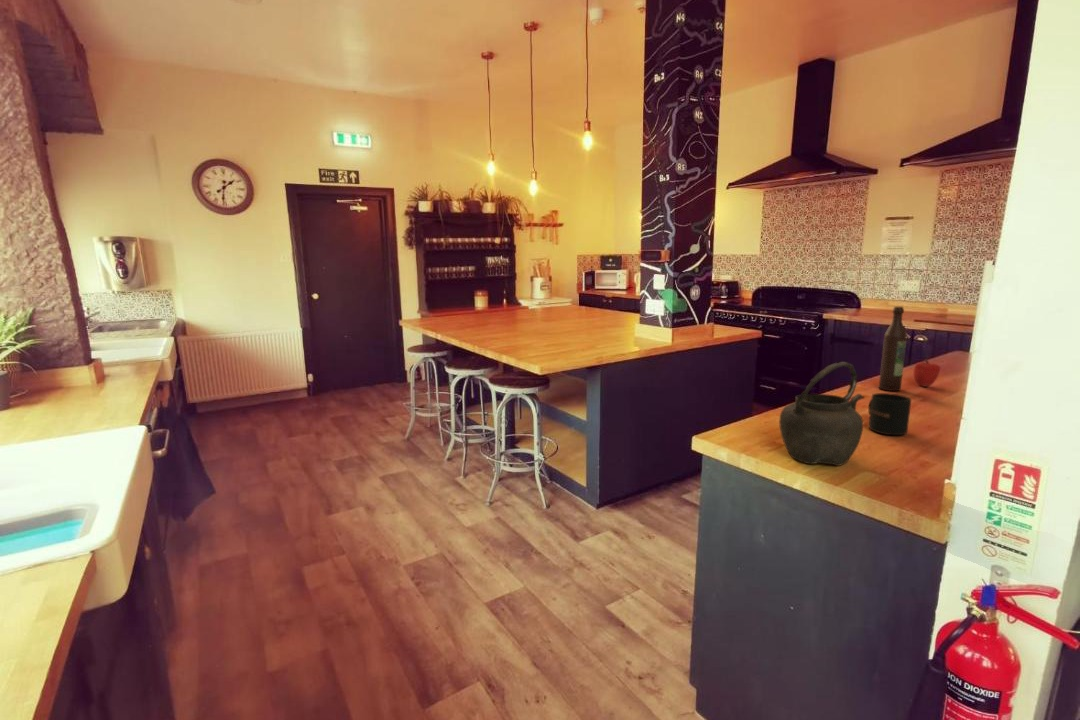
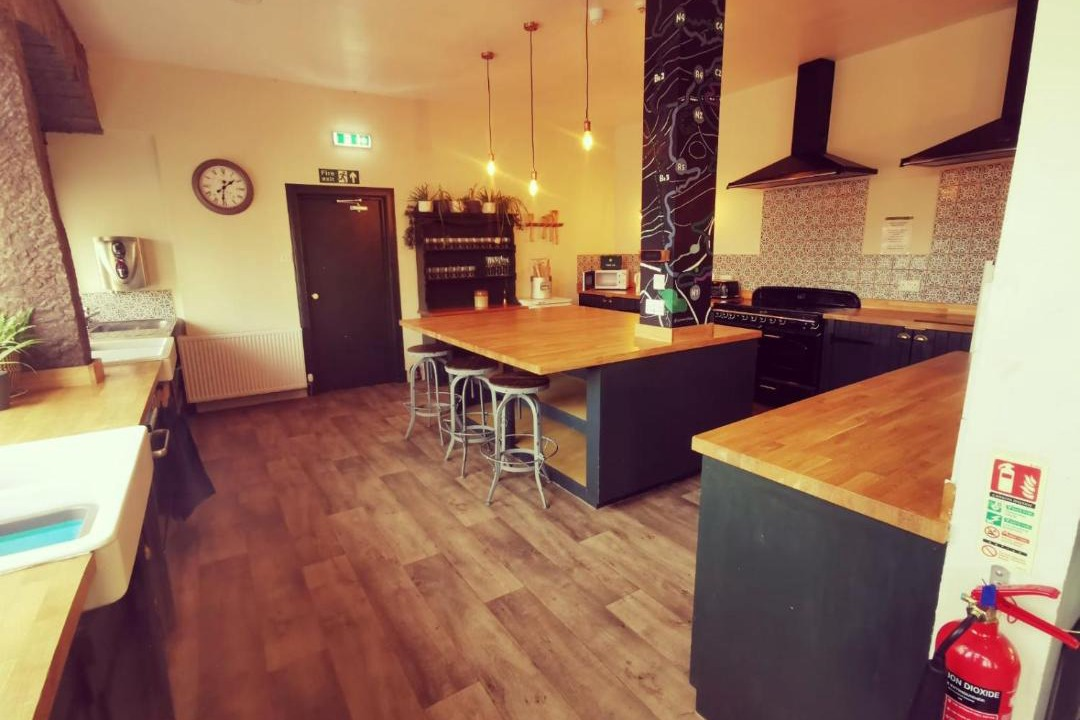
- kettle (830, 408)
- wine bottle (894, 348)
- mug (886, 412)
- apple (926, 372)
